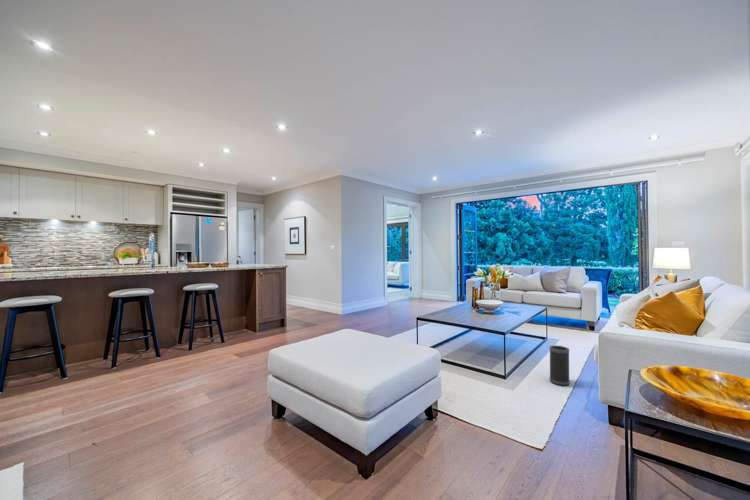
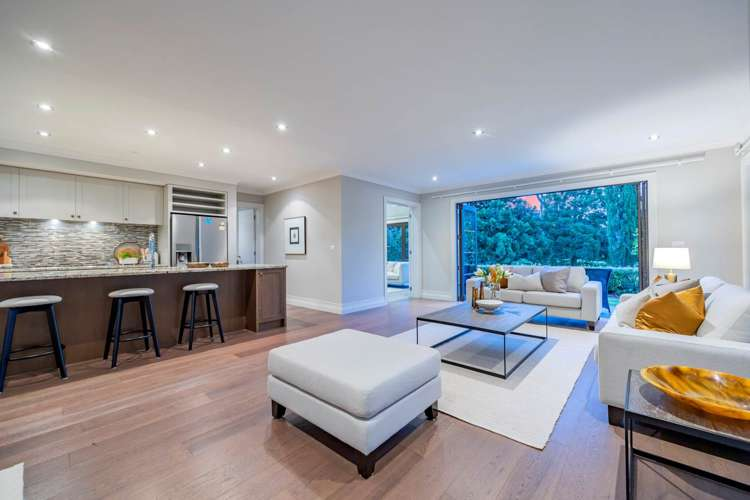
- speaker (559, 365)
